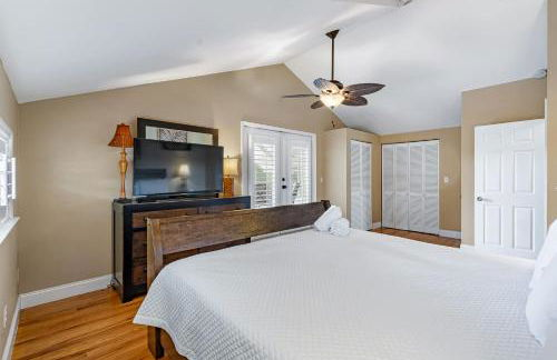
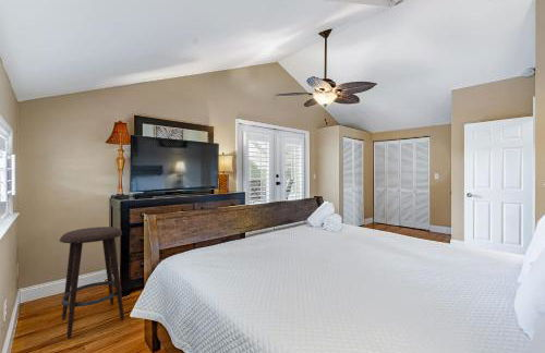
+ stool (96, 282)
